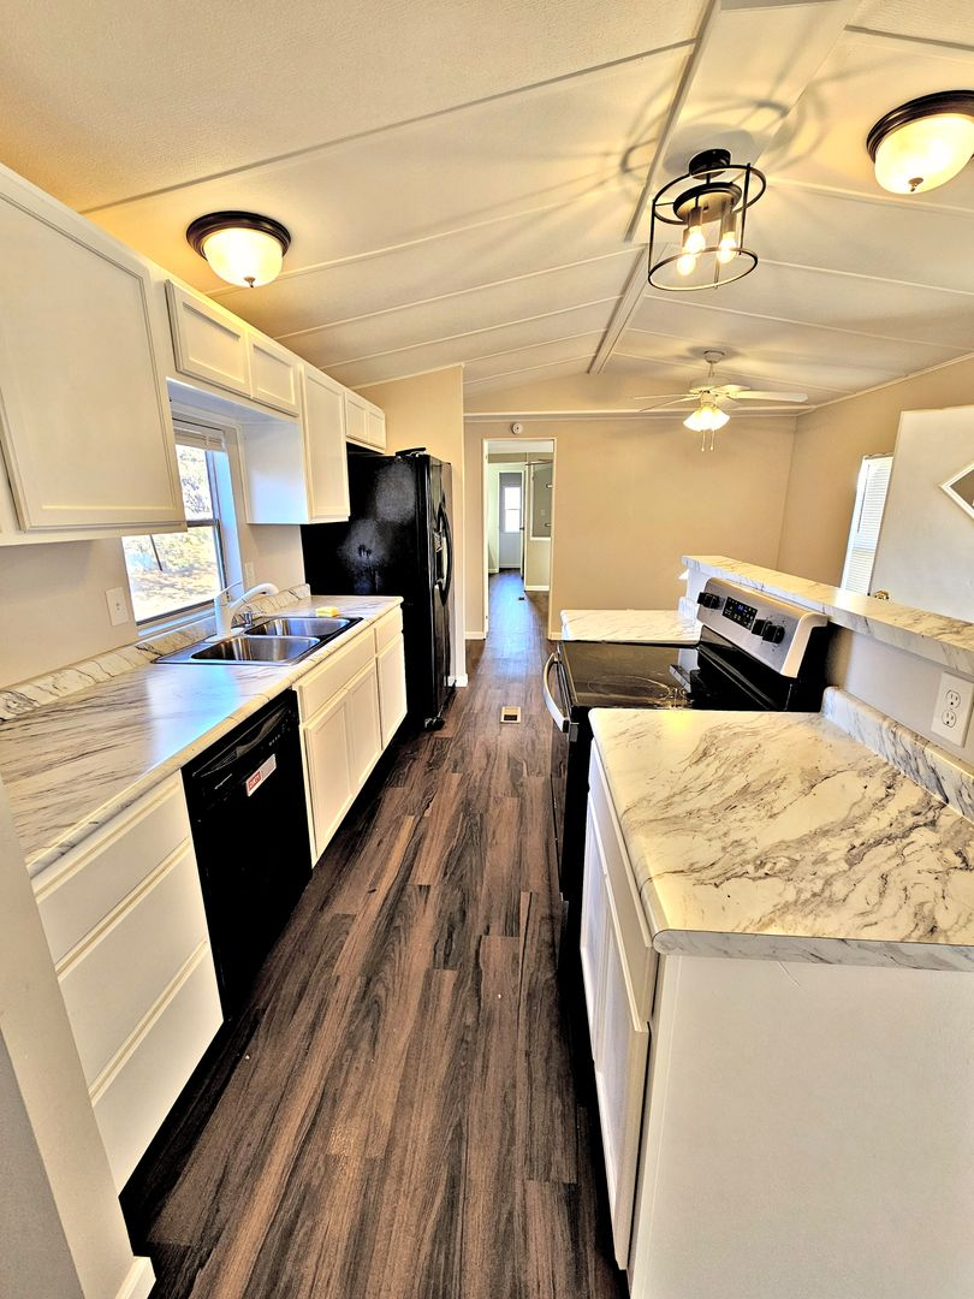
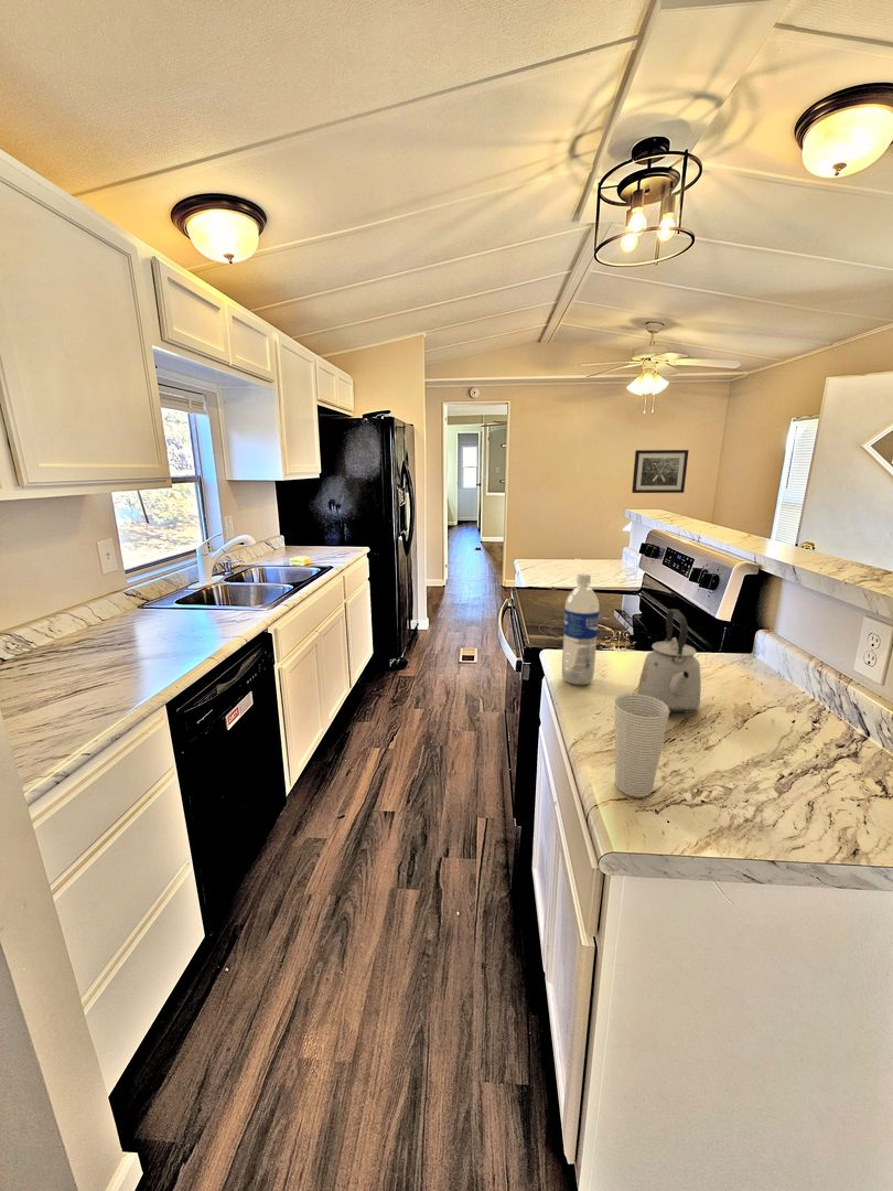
+ cup (637, 747)
+ water bottle (580, 629)
+ wall art (659, 471)
+ kettle (675, 663)
